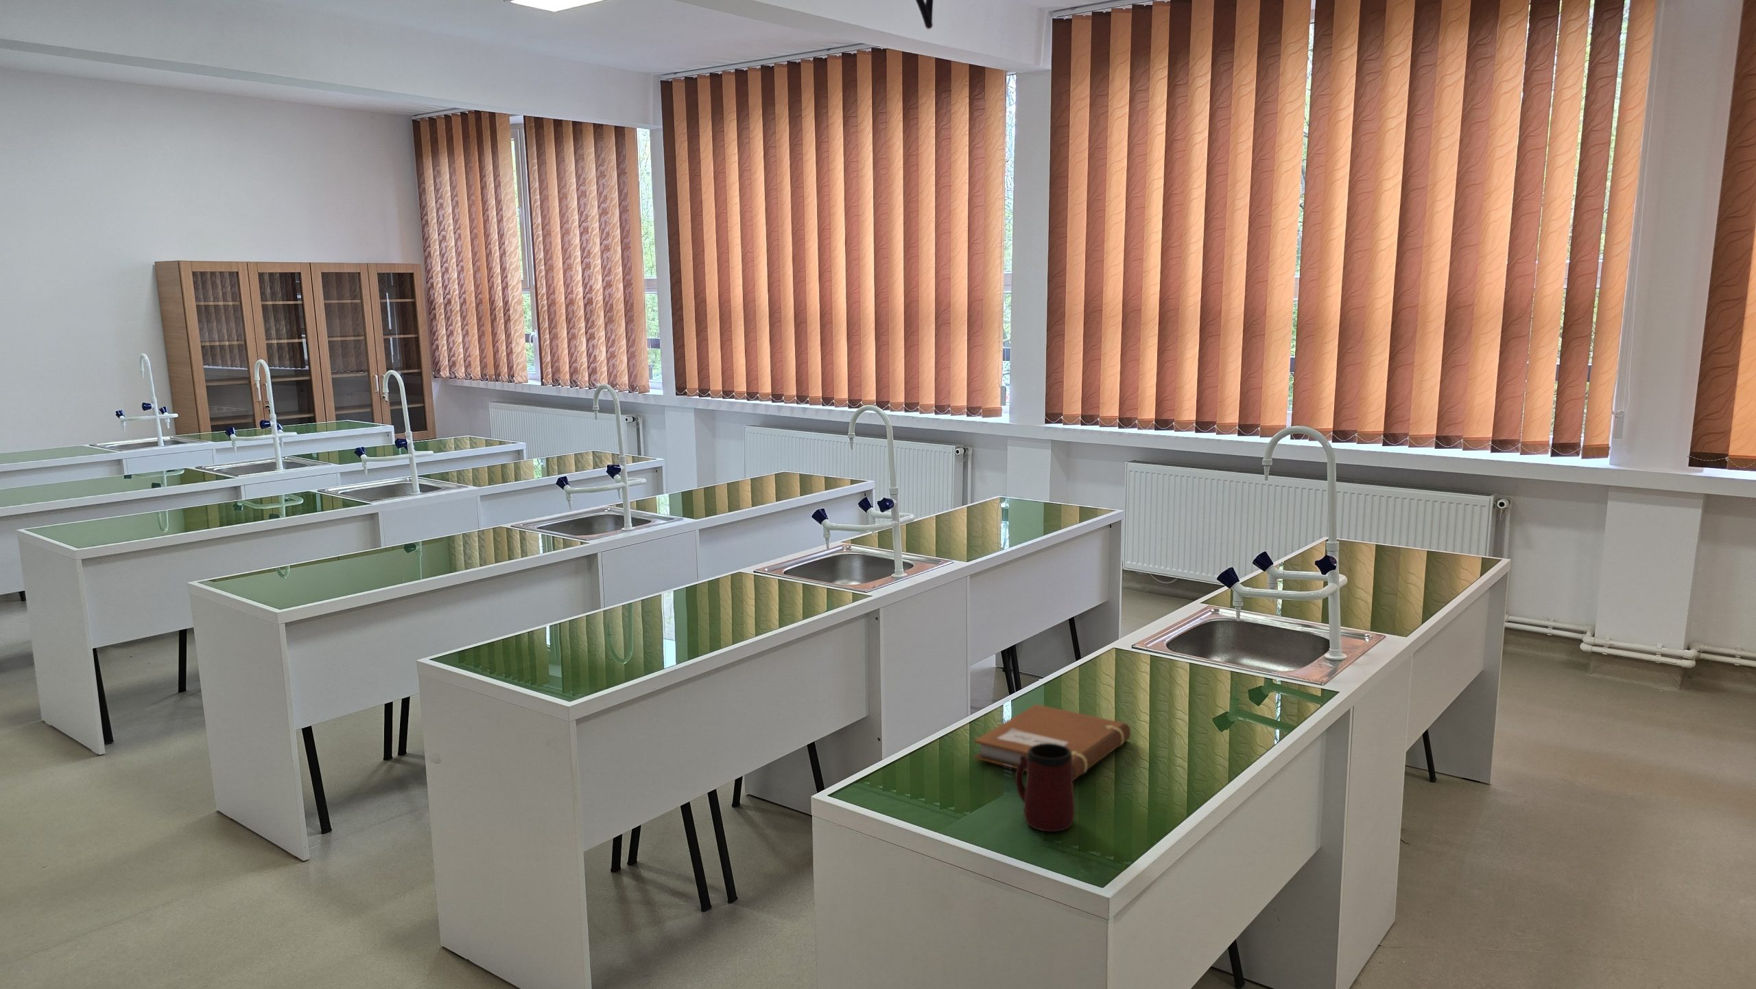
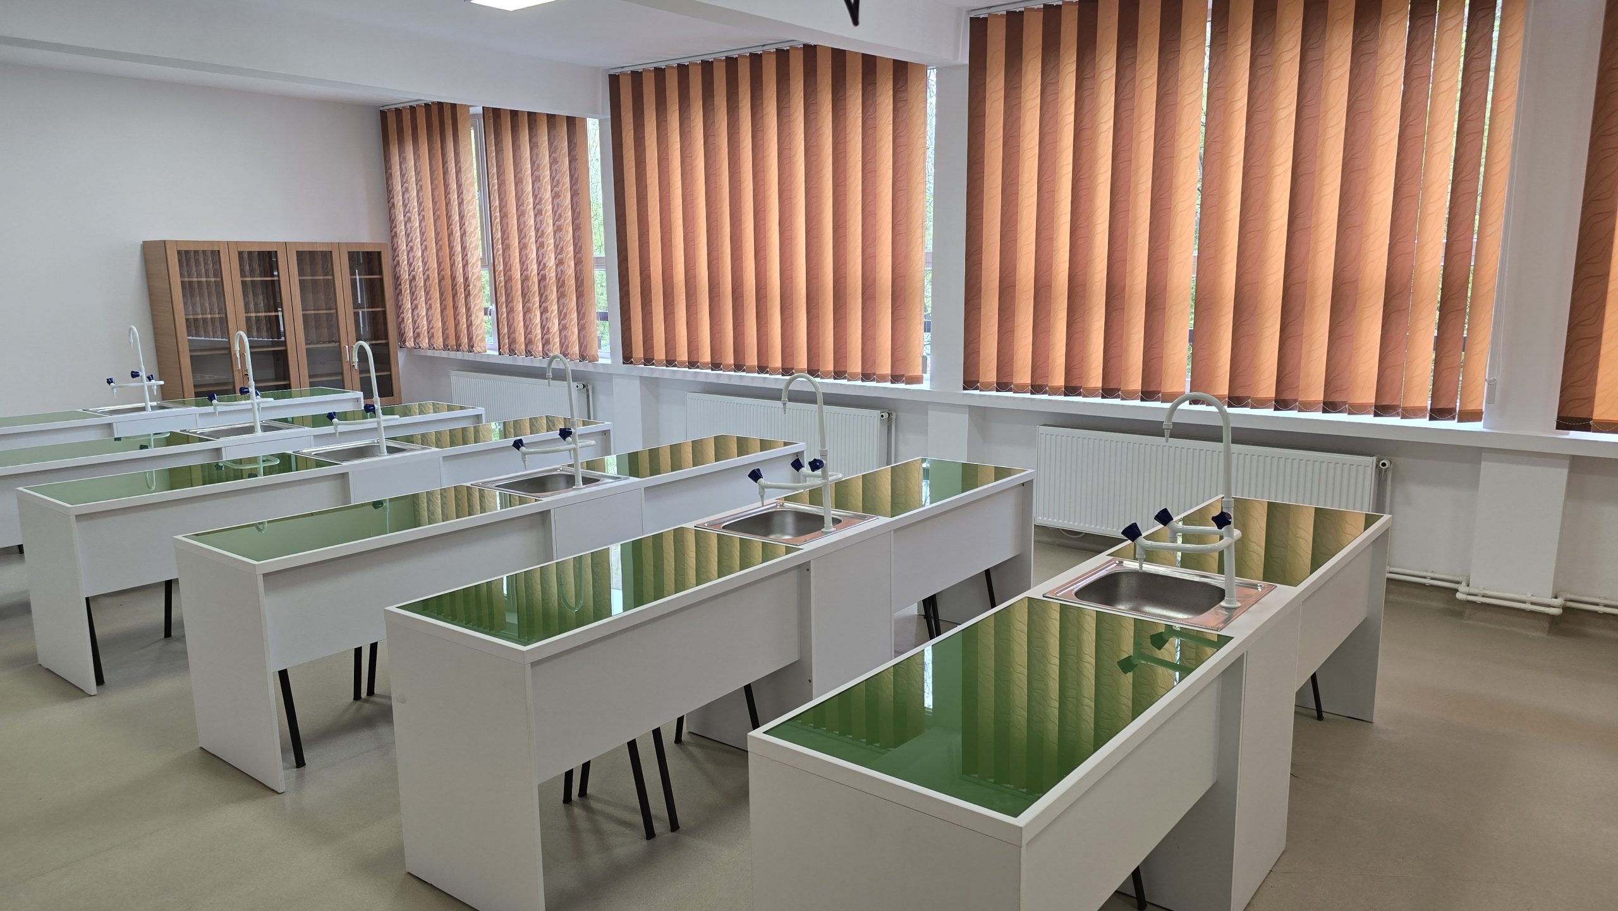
- notebook (1052, 742)
- mug (1042, 784)
